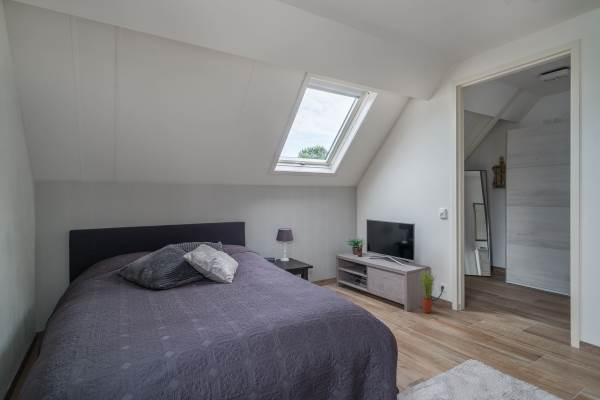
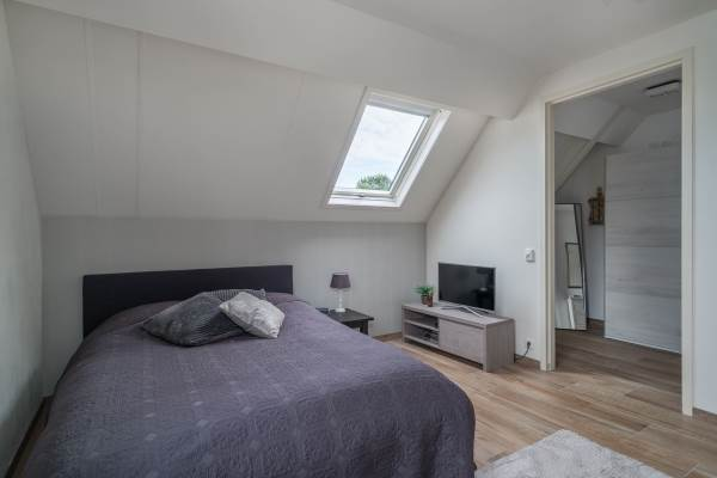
- potted plant (427, 291)
